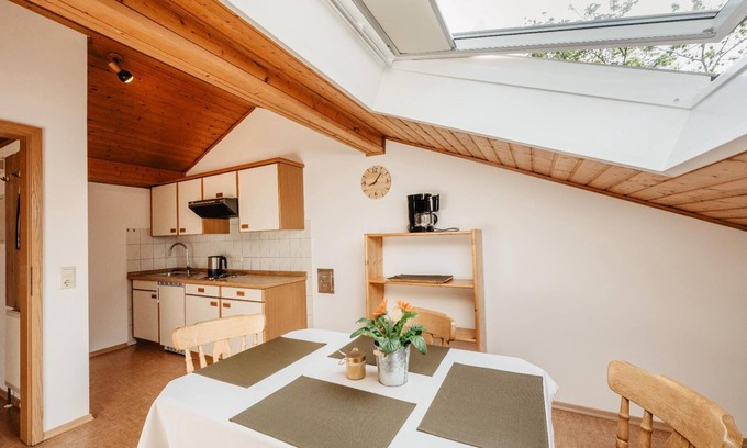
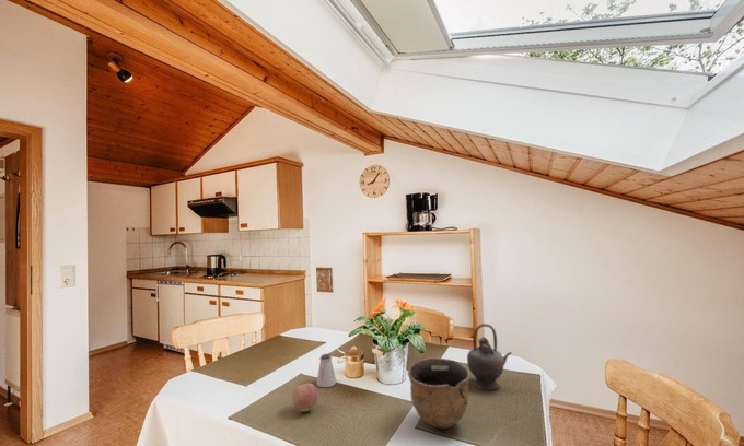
+ bowl (439, 397)
+ saltshaker (326, 368)
+ apple (305, 397)
+ teapot (489, 354)
